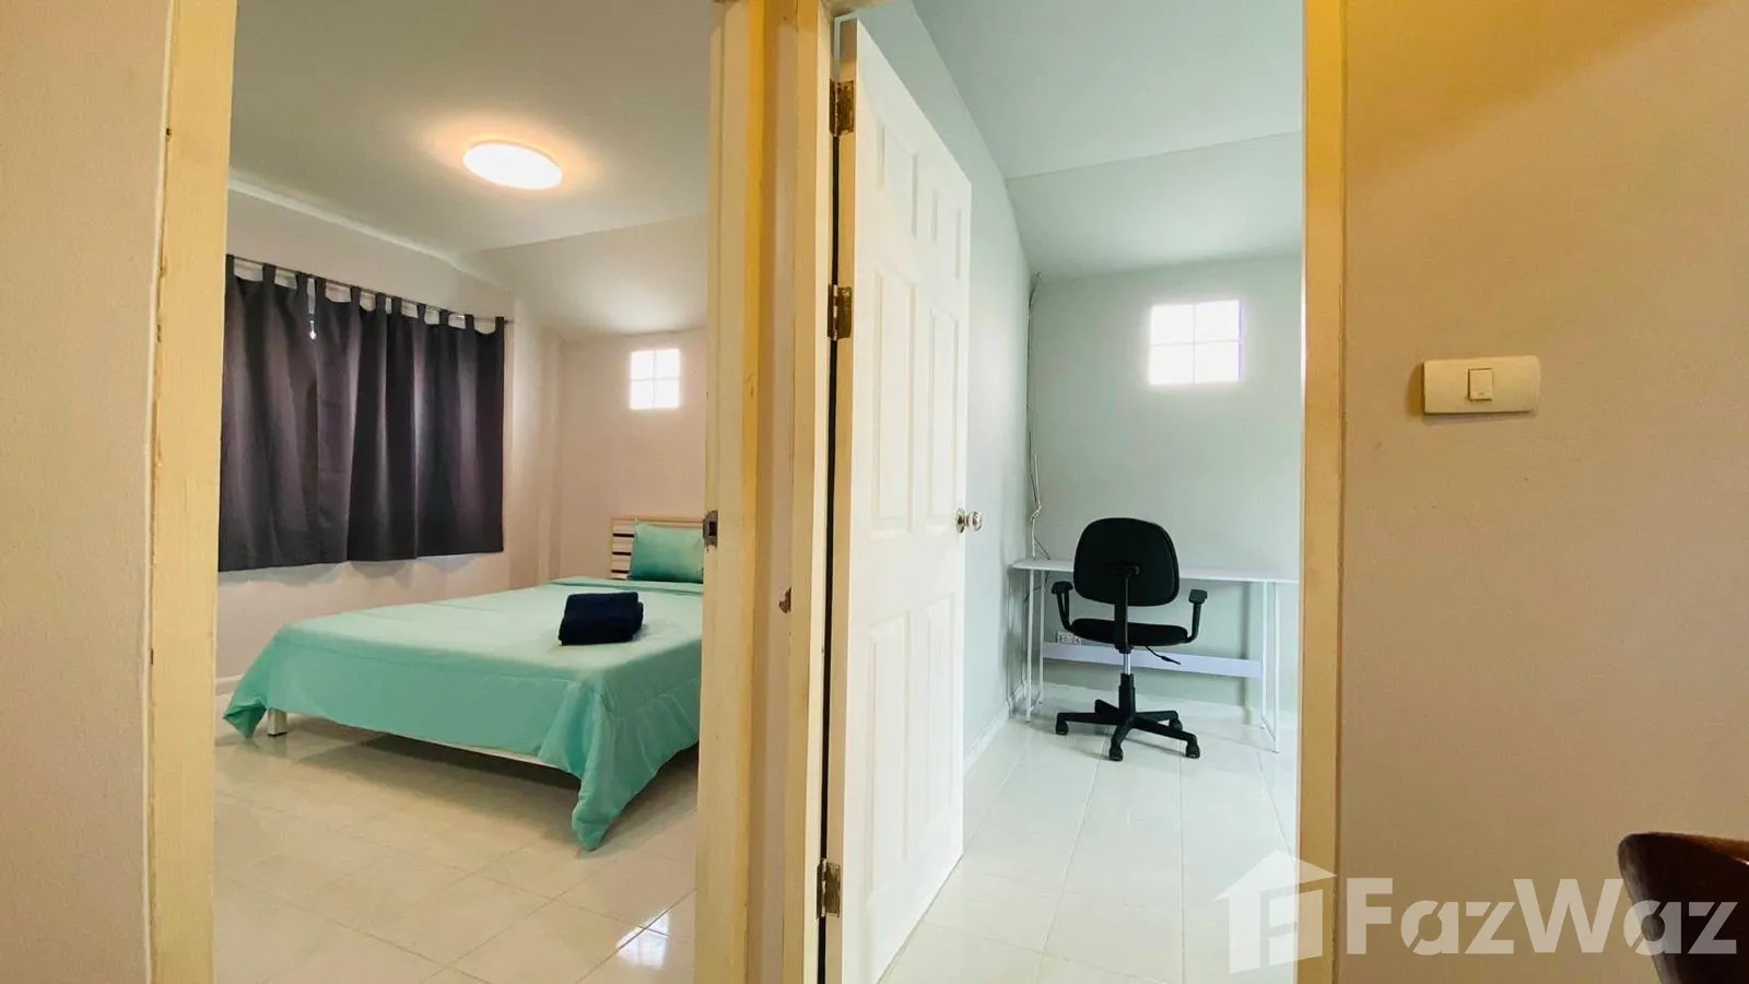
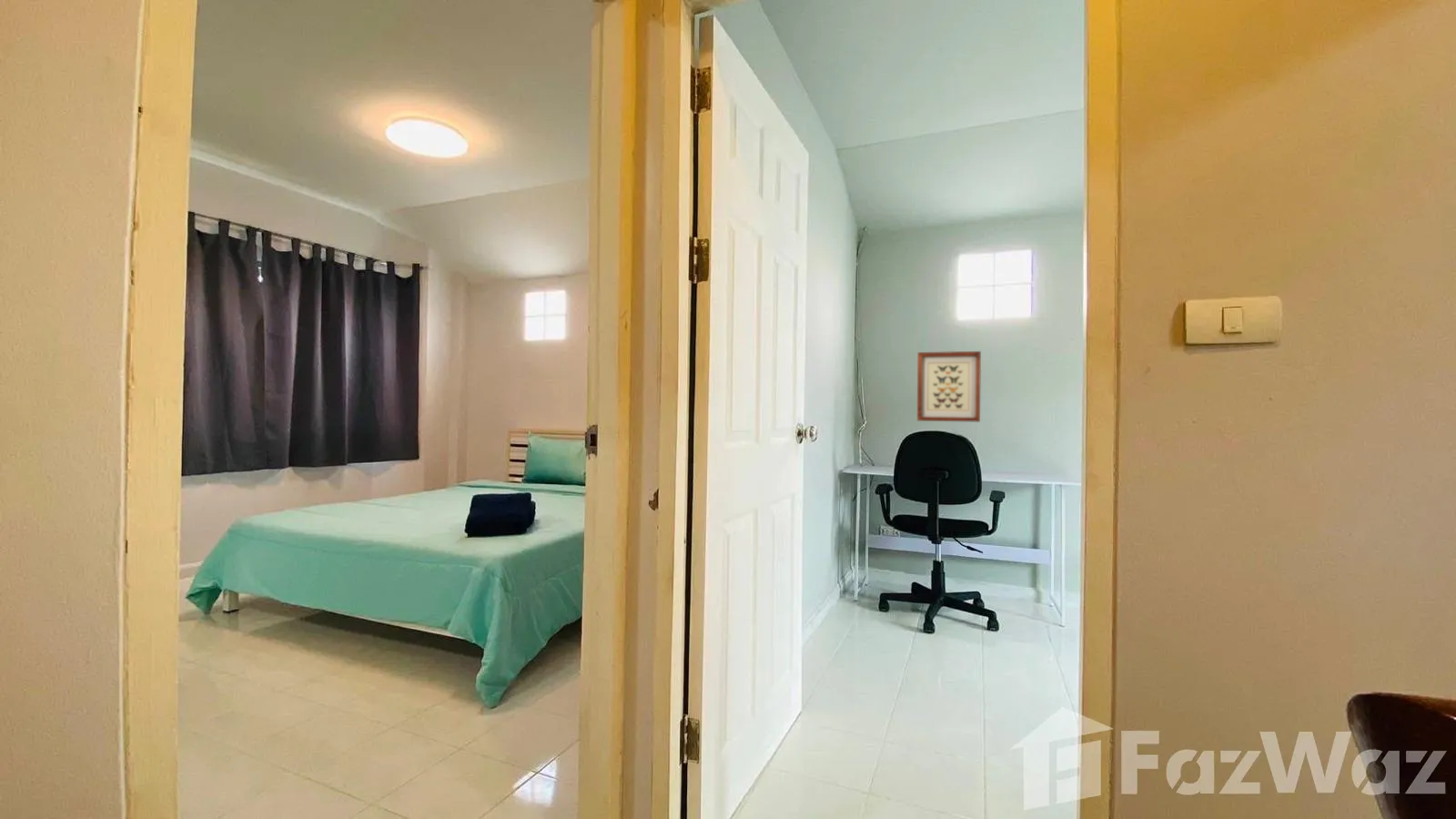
+ wall art (947, 386)
